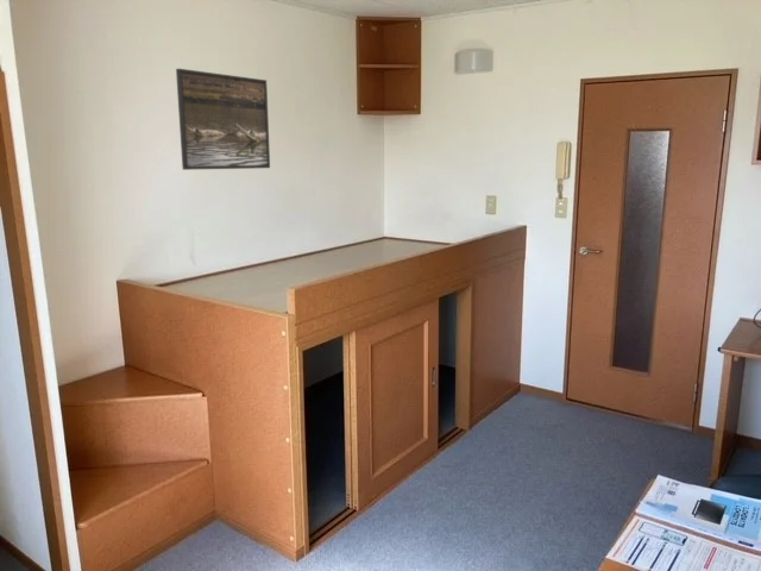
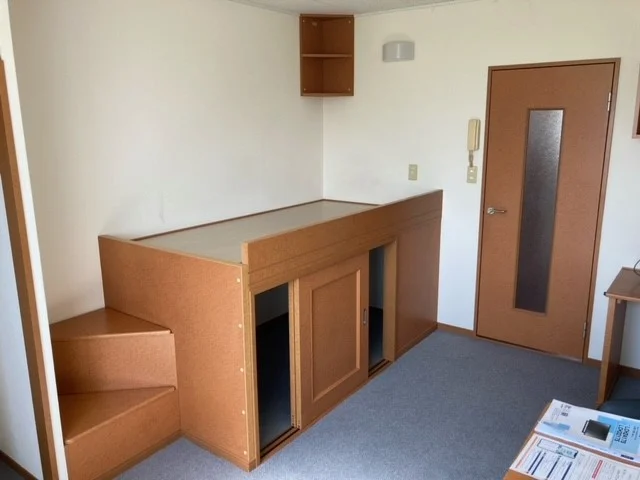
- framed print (226, 121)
